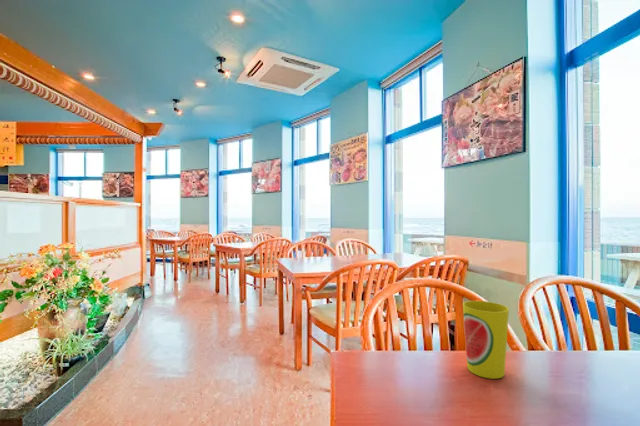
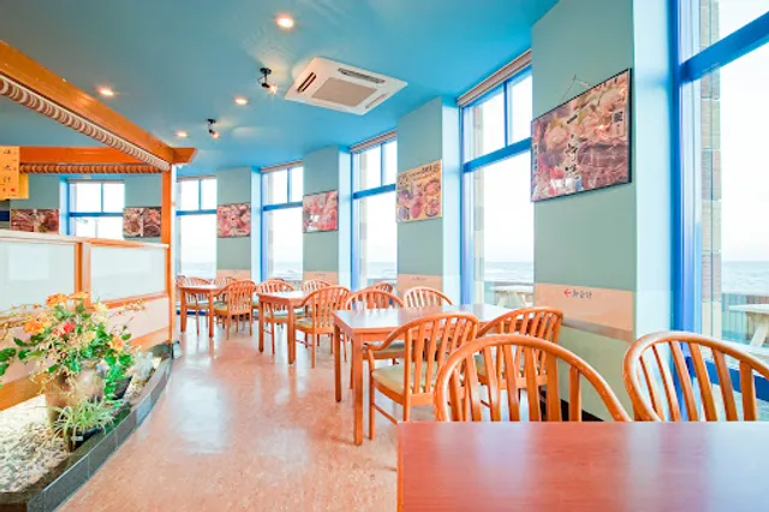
- cup (485, 338)
